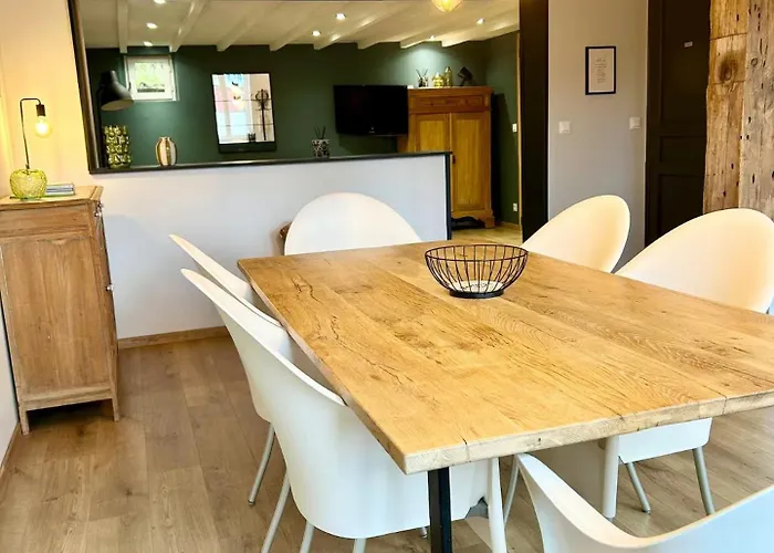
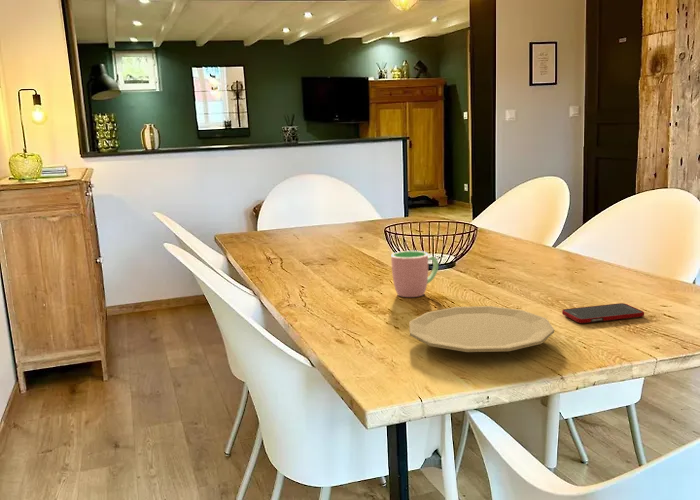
+ cell phone (602, 313)
+ cup (415, 273)
+ plate (479, 333)
